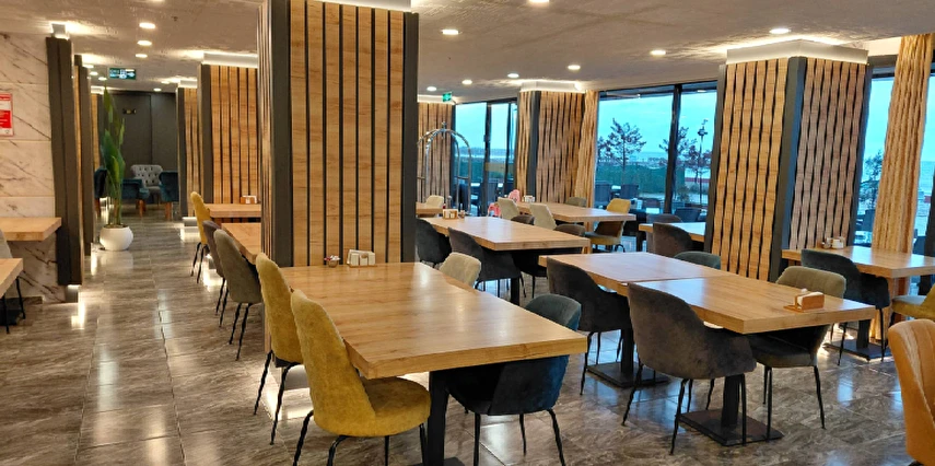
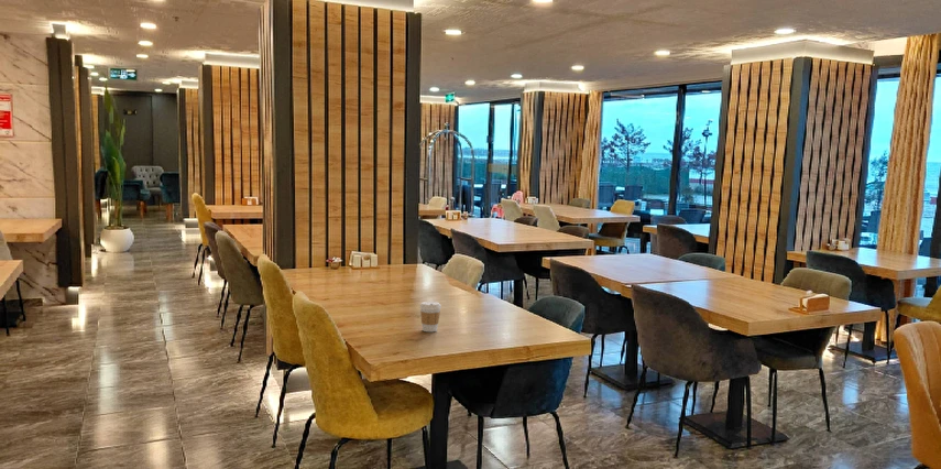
+ coffee cup (429, 316)
